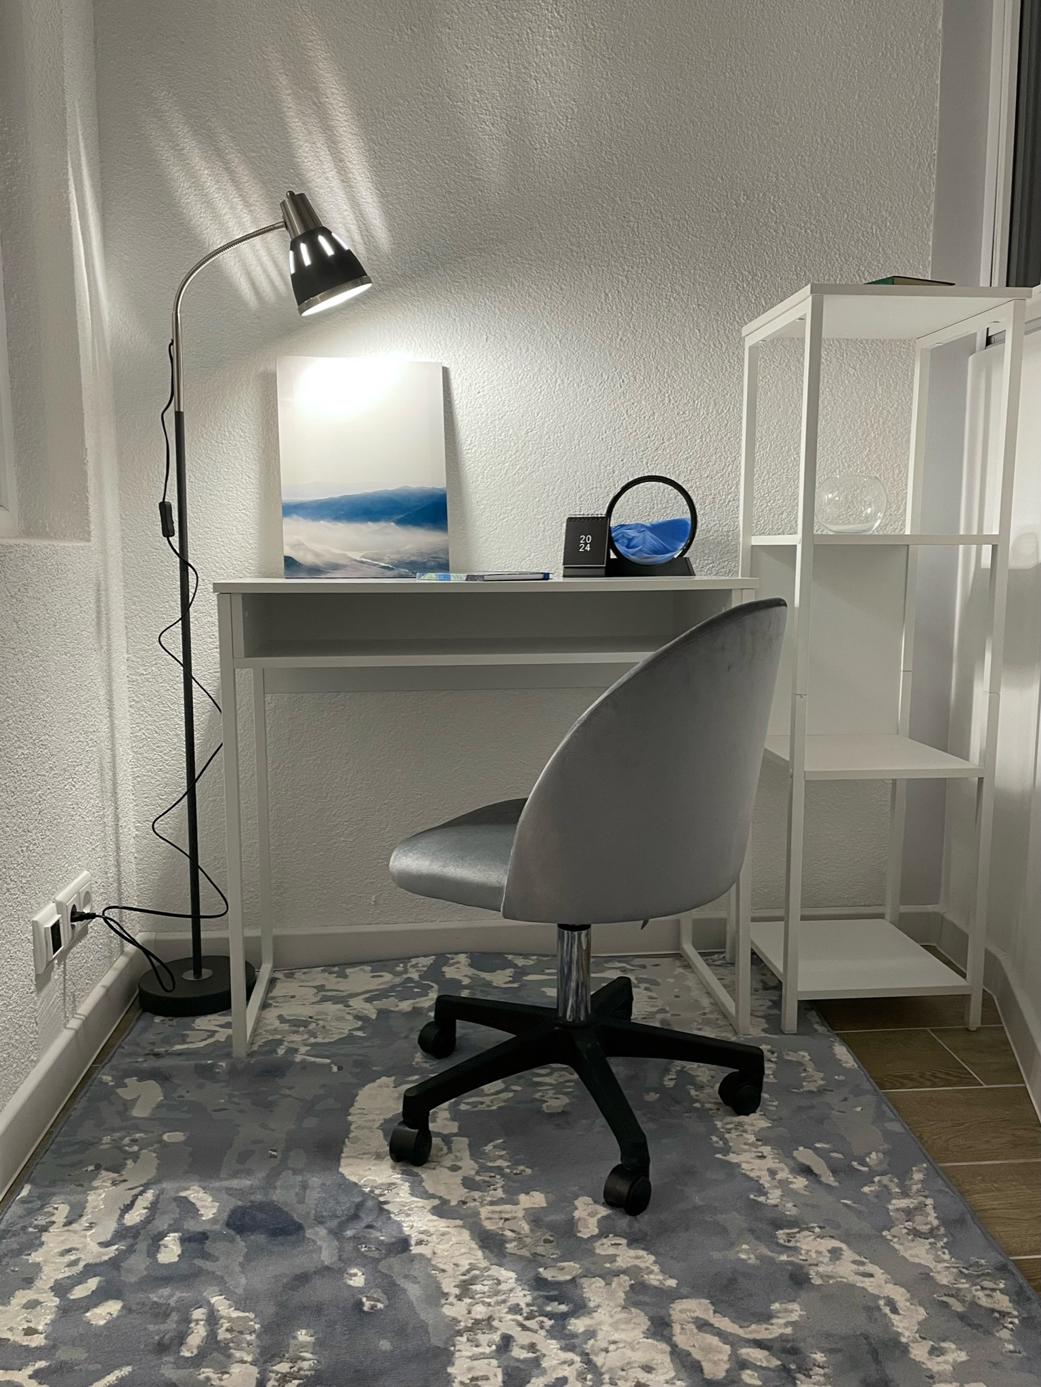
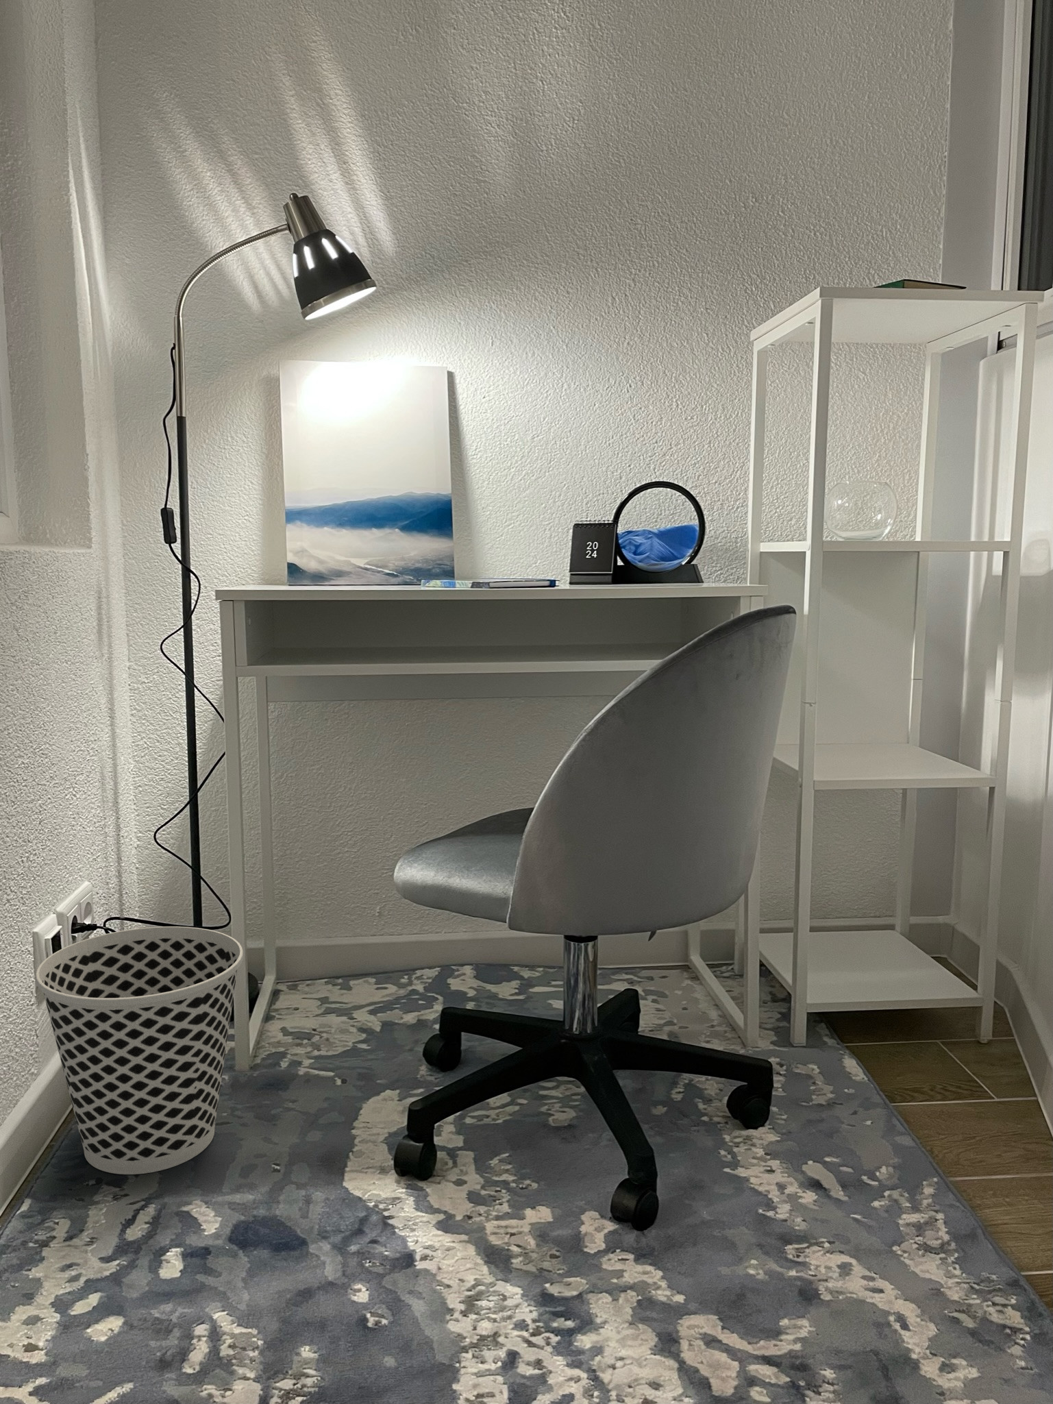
+ wastebasket (146, 1050)
